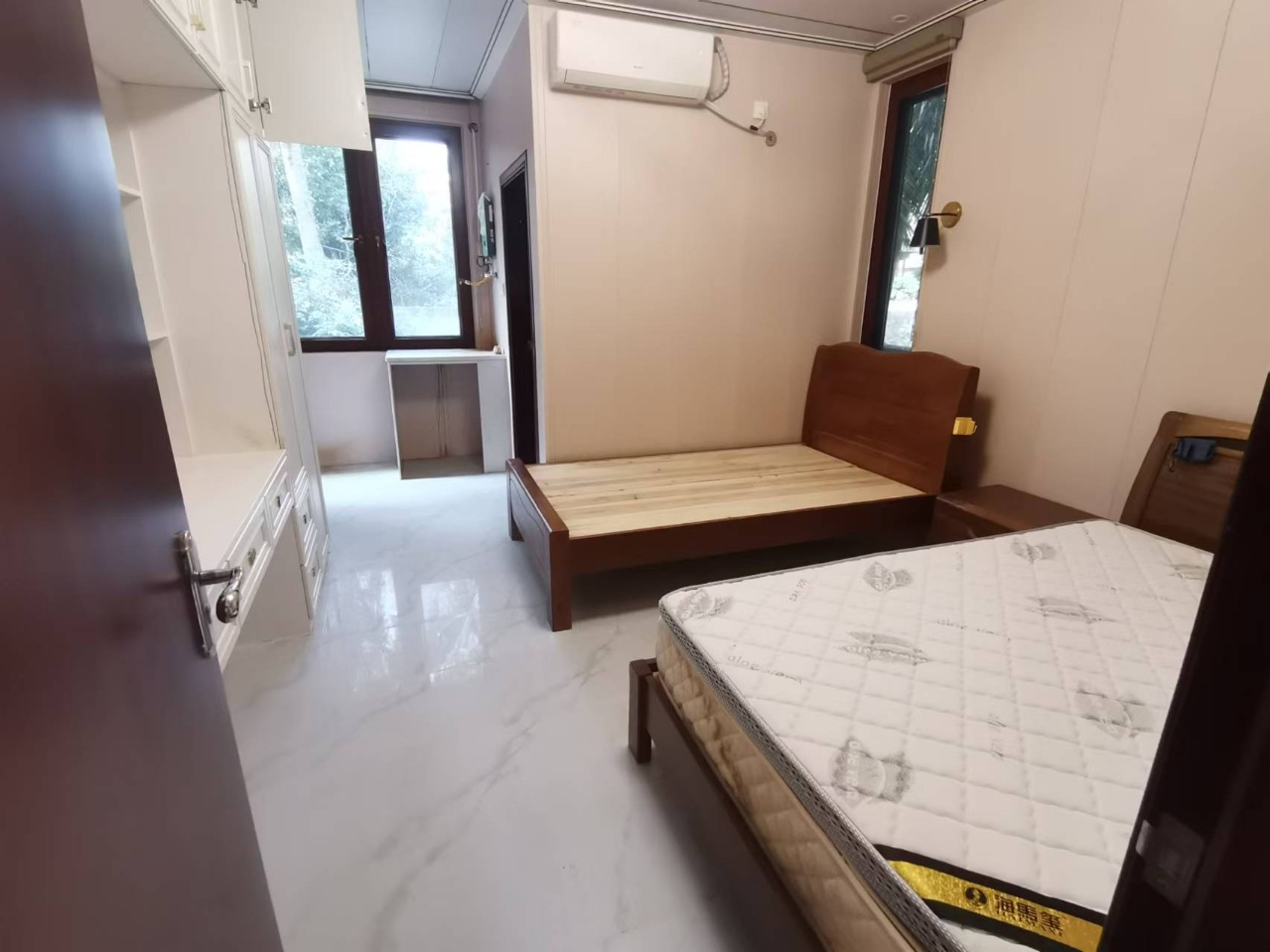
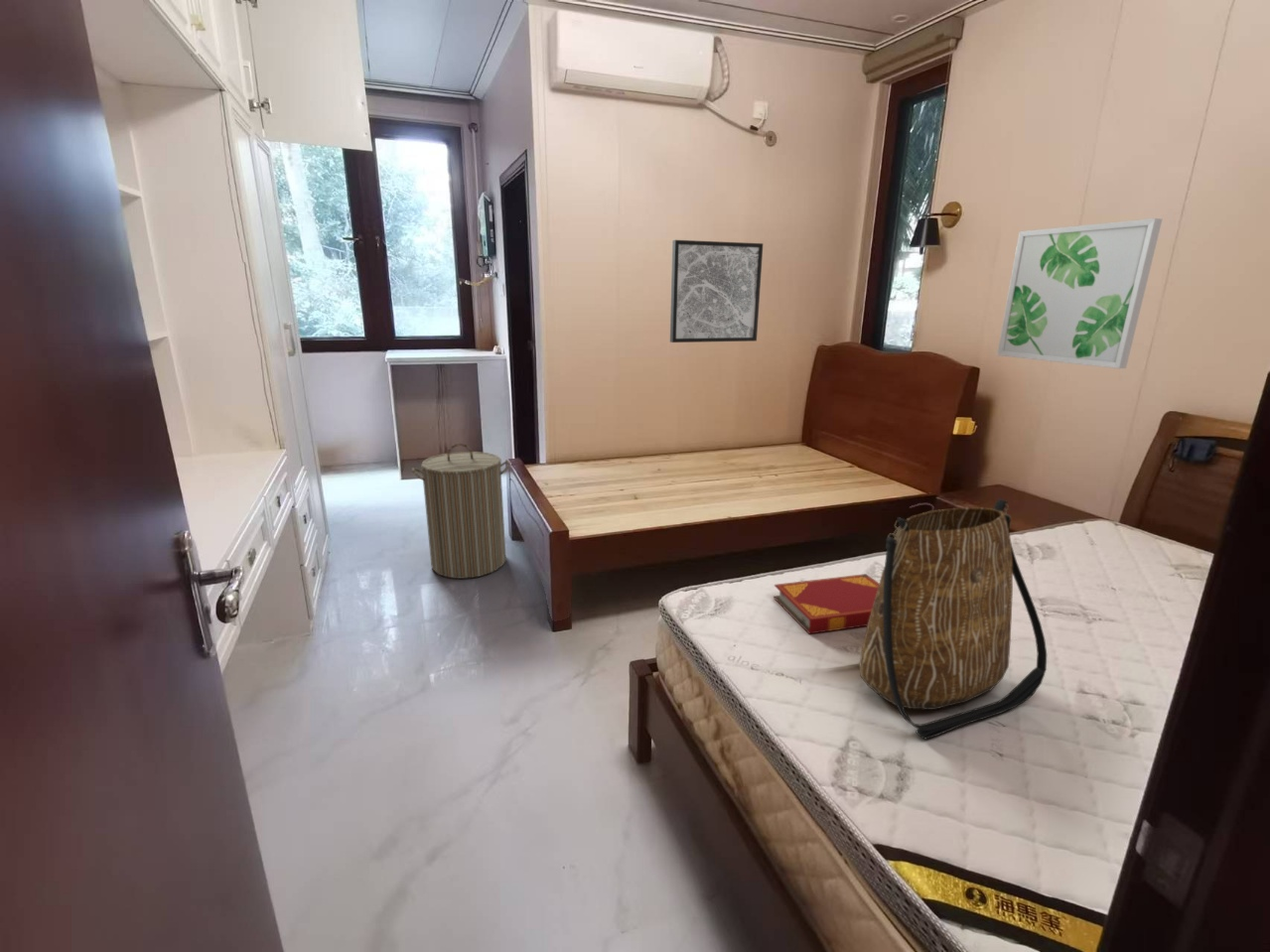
+ wall art (1068, 295)
+ tote bag (950, 604)
+ hardback book (839, 602)
+ laundry hamper (465, 504)
+ wall art (716, 293)
